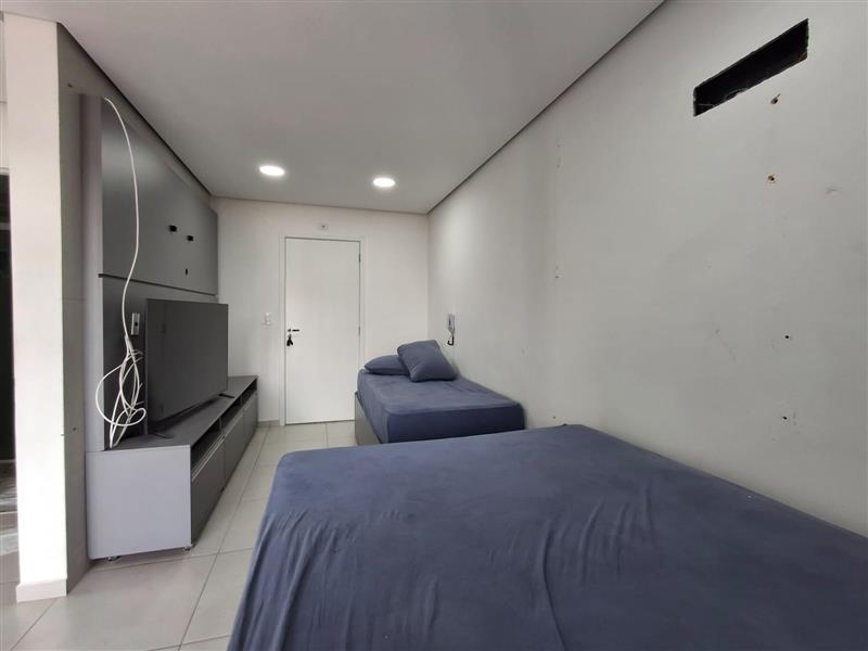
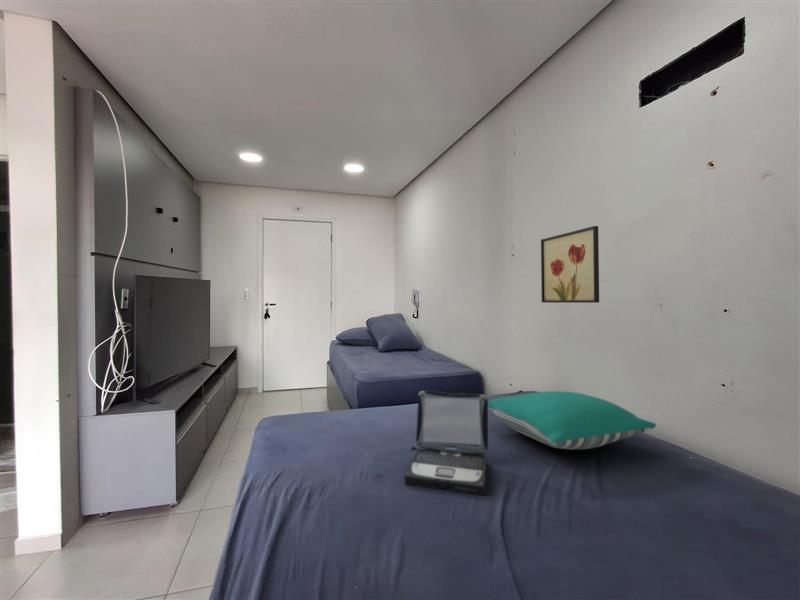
+ pillow (558, 414)
+ wall art (568, 268)
+ laptop (447, 435)
